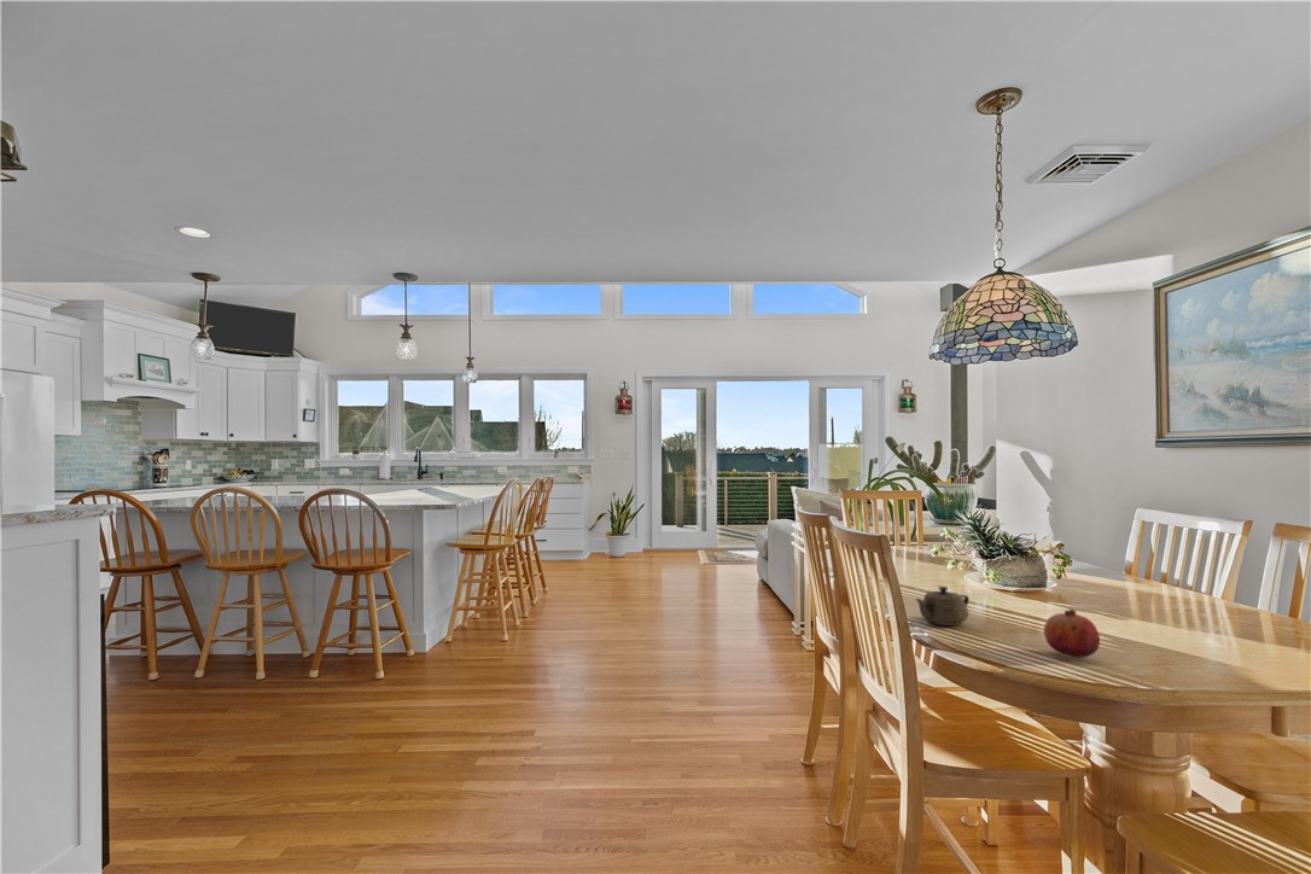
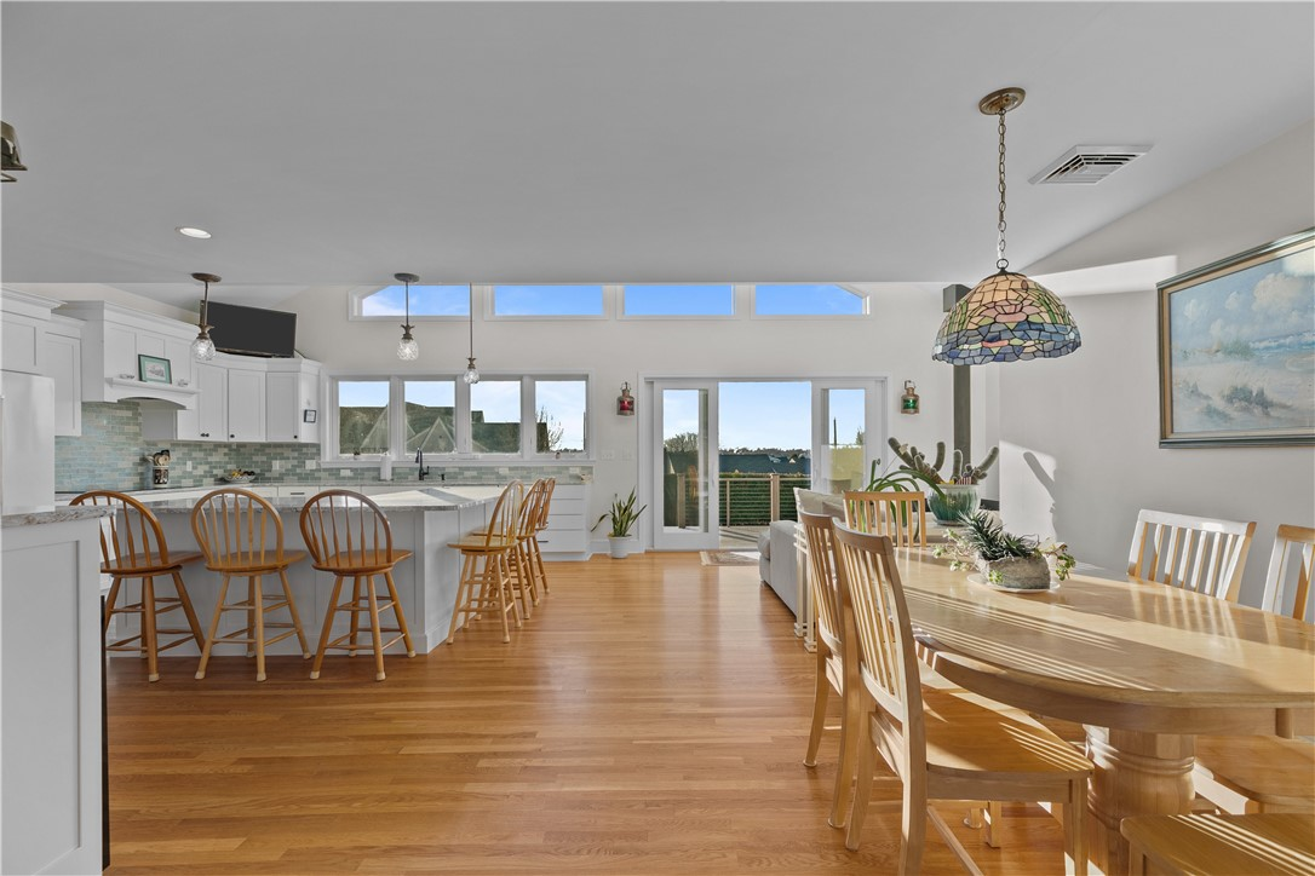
- teapot (942, 604)
- fruit (1071, 633)
